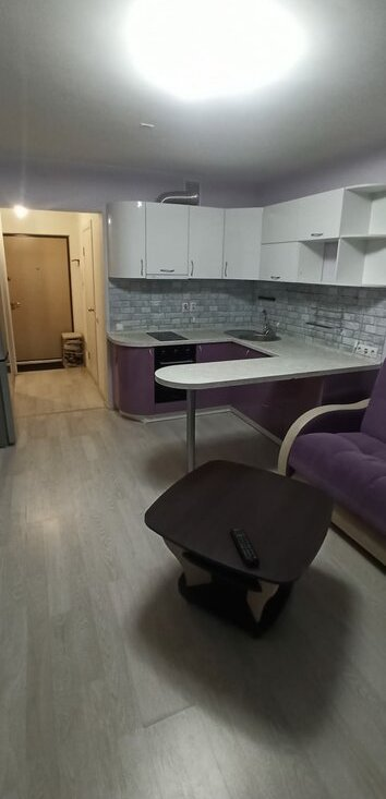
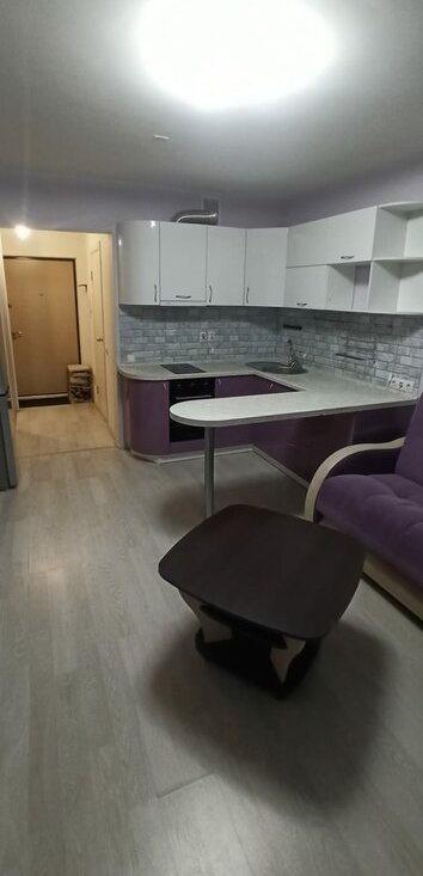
- remote control (243, 545)
